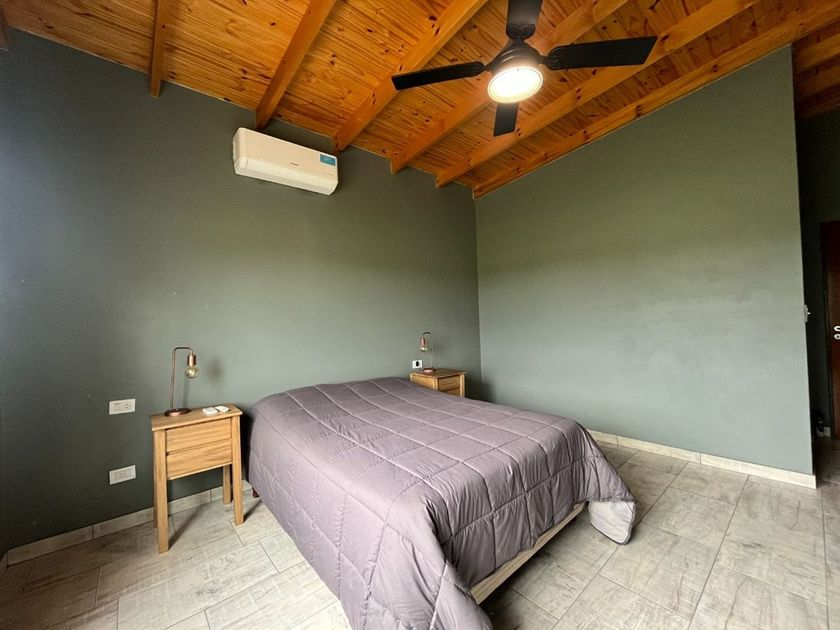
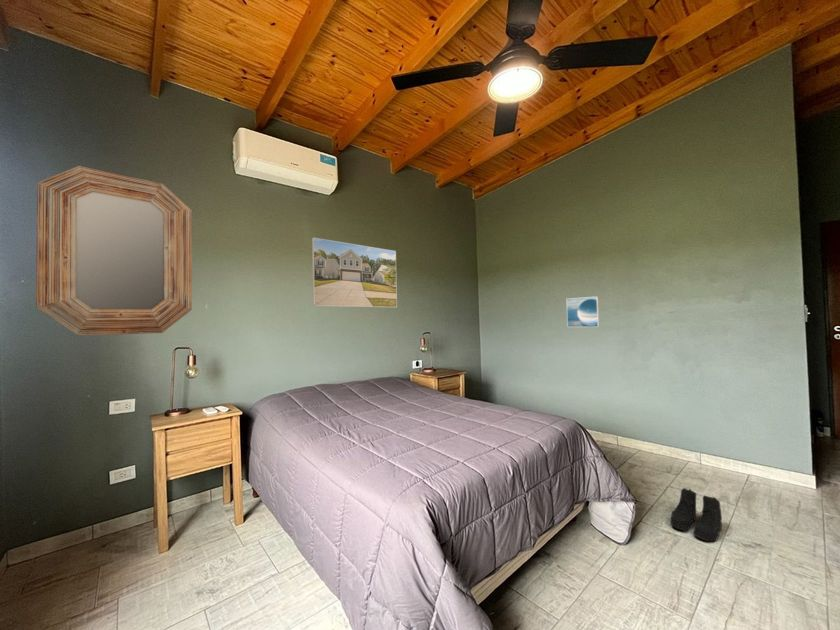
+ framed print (358, 275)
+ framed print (582, 312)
+ home mirror (123, 253)
+ boots (695, 510)
